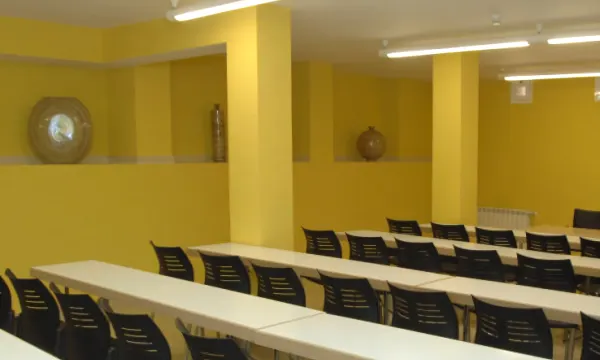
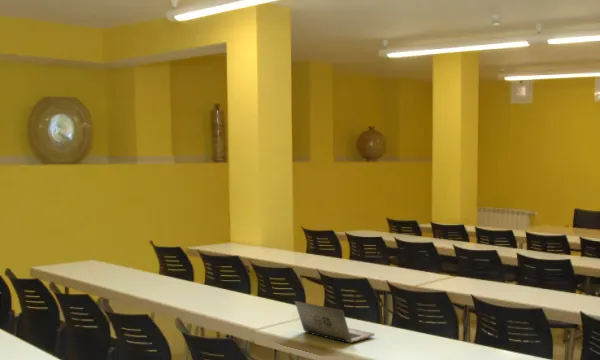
+ laptop (334, 318)
